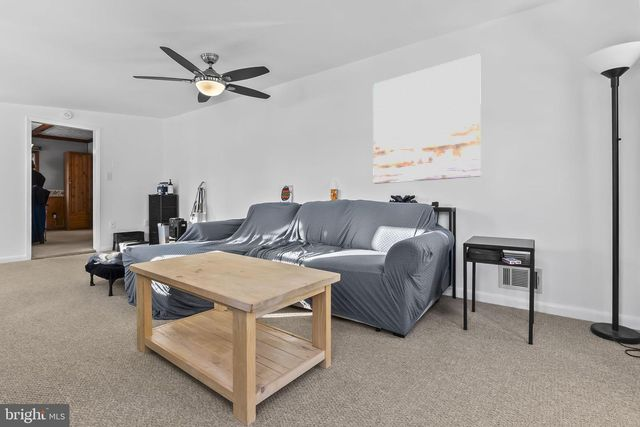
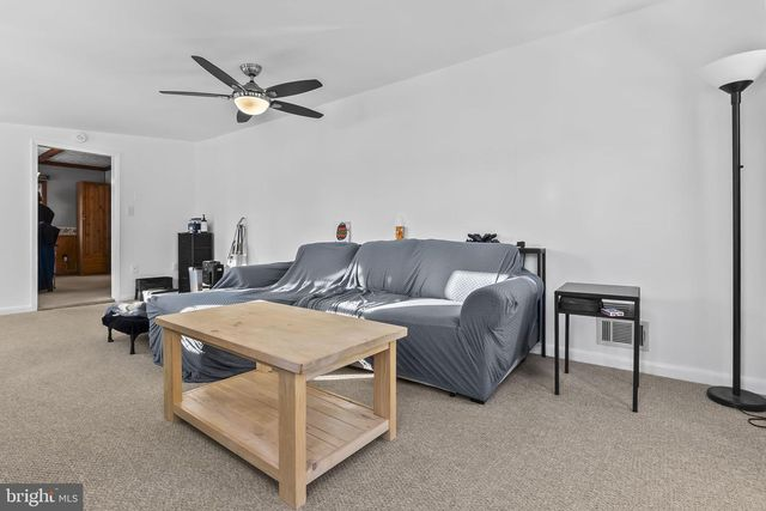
- wall art (421, 125)
